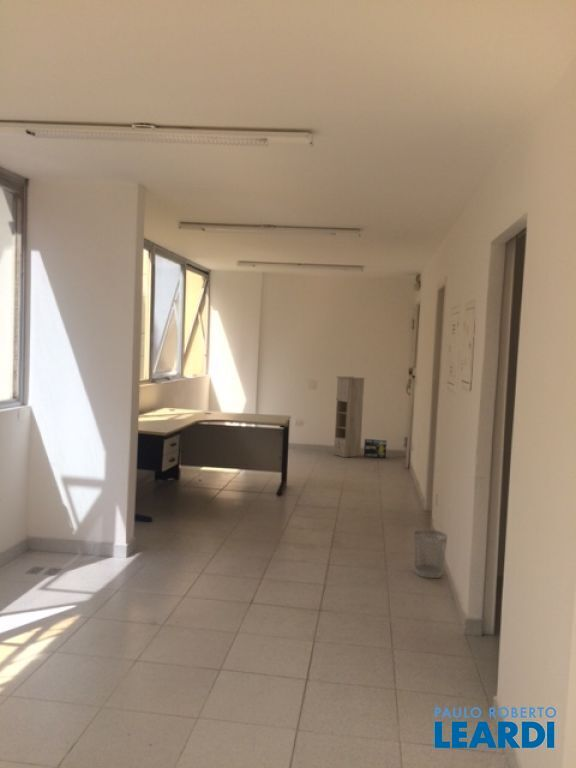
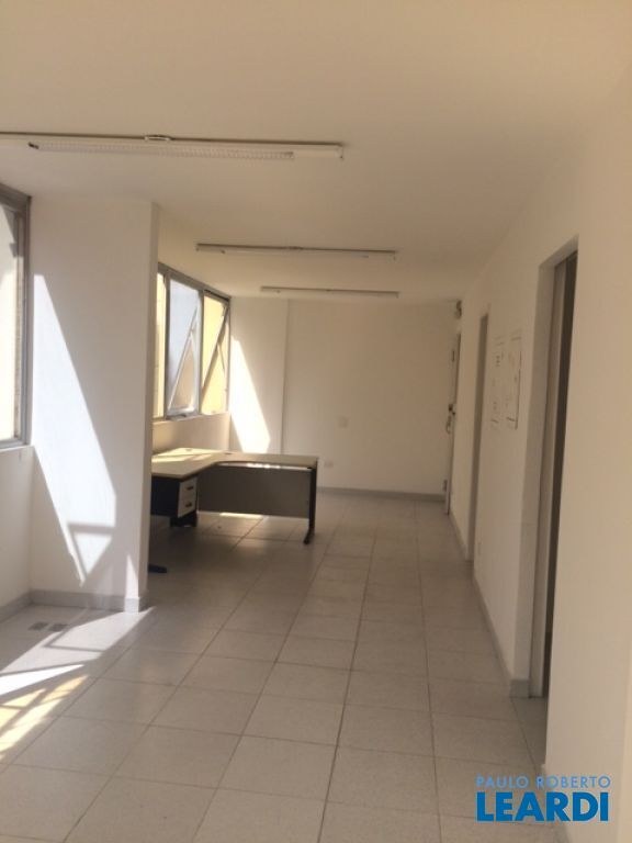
- box (375, 448)
- storage cabinet (348, 416)
- wastebasket (429, 554)
